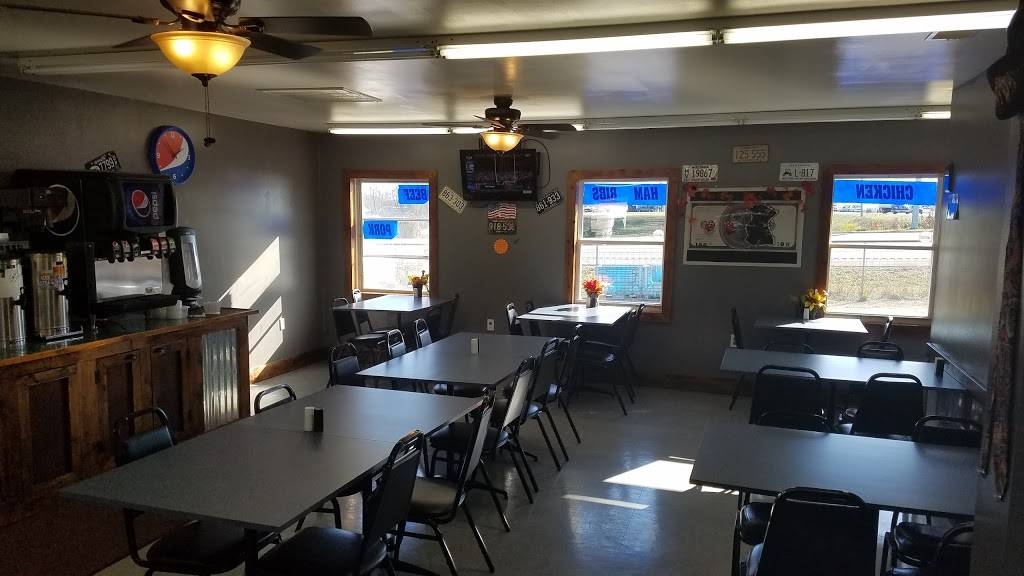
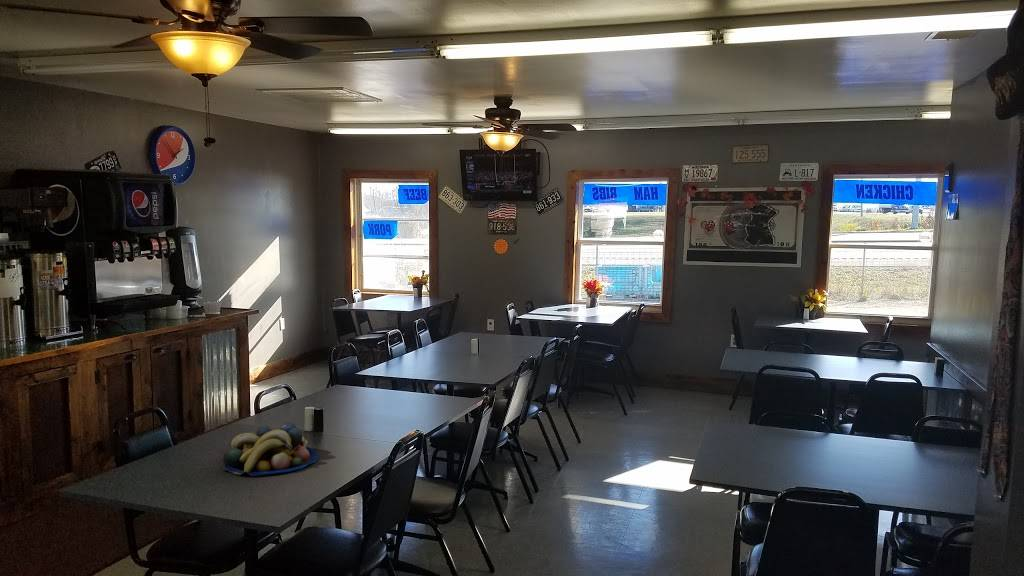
+ fruit bowl (272, 444)
